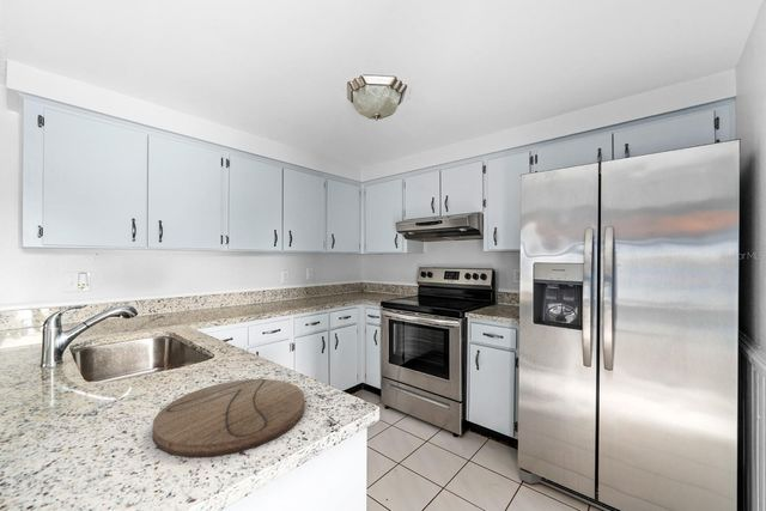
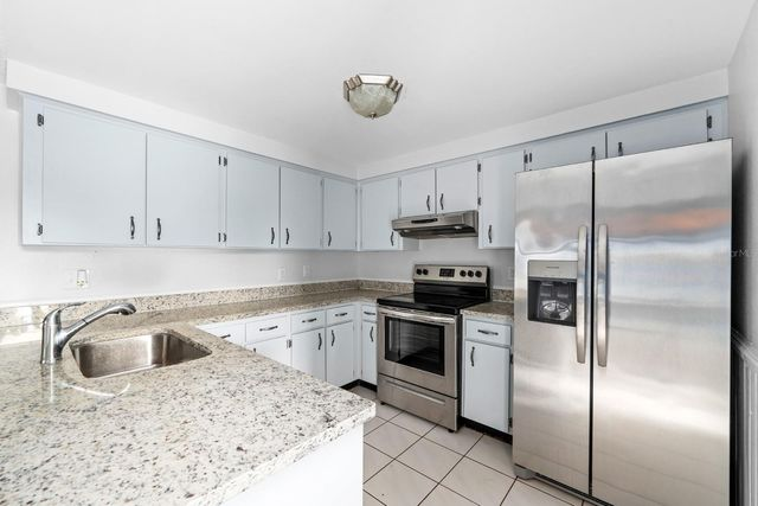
- cutting board (235, 409)
